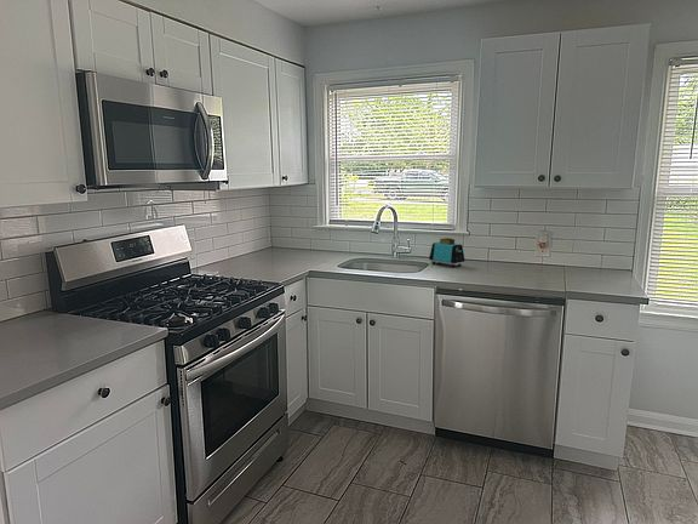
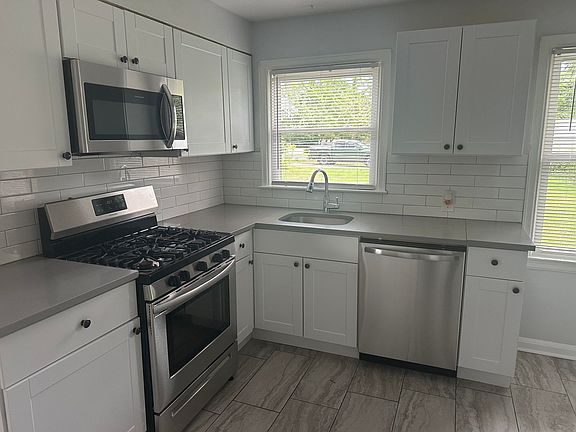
- toaster (446, 251)
